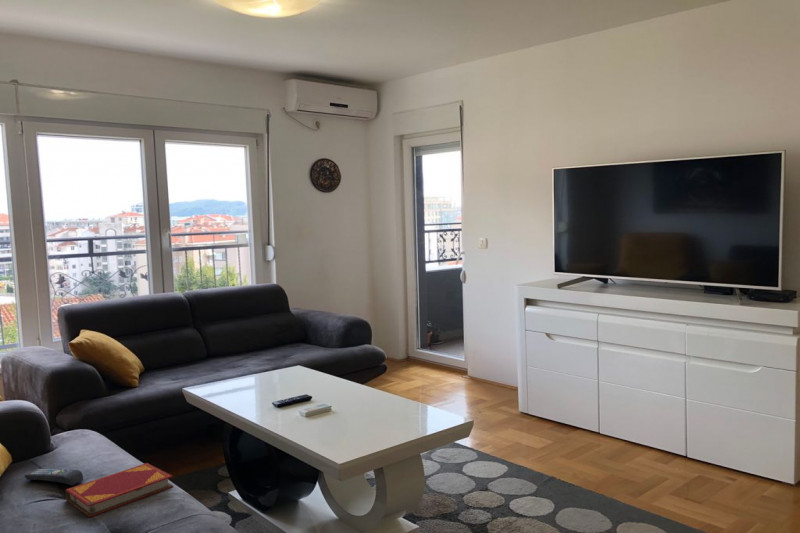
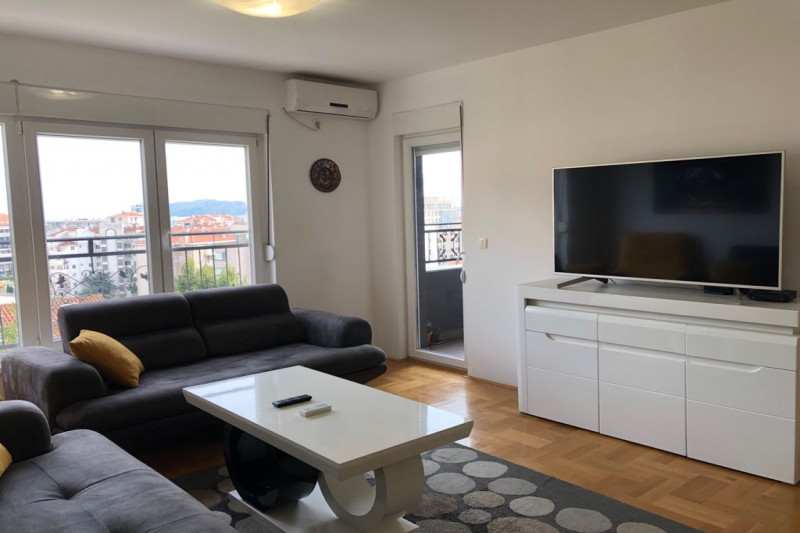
- remote control (54, 475)
- hardback book (120, 487)
